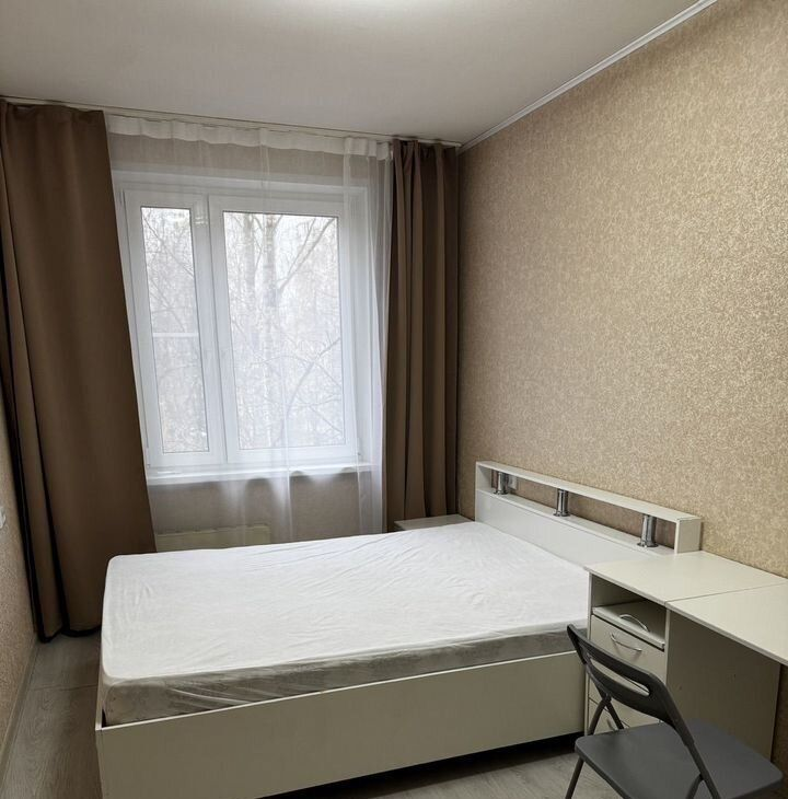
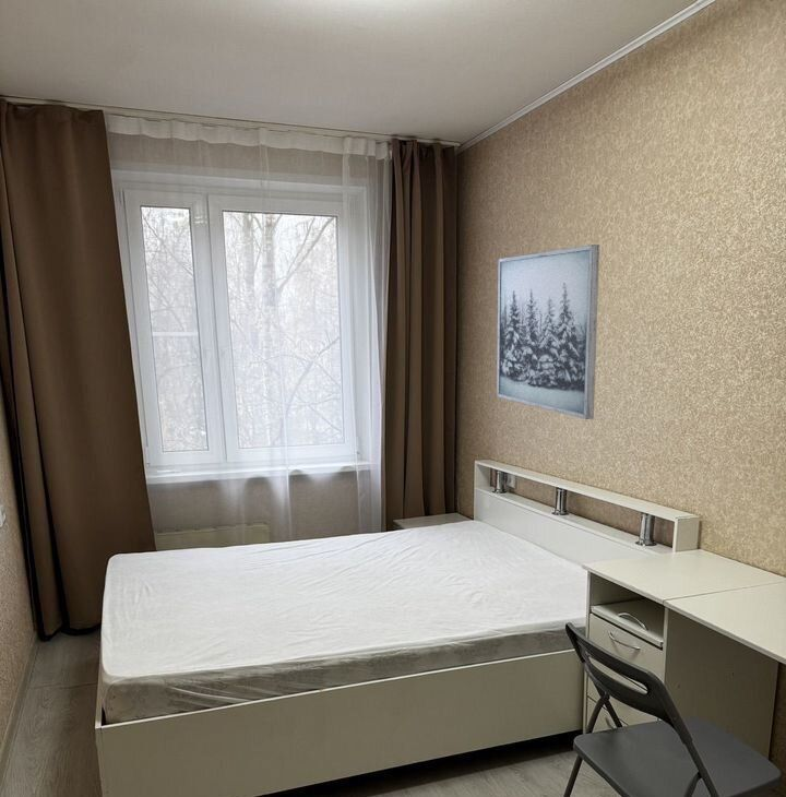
+ wall art (540, 331)
